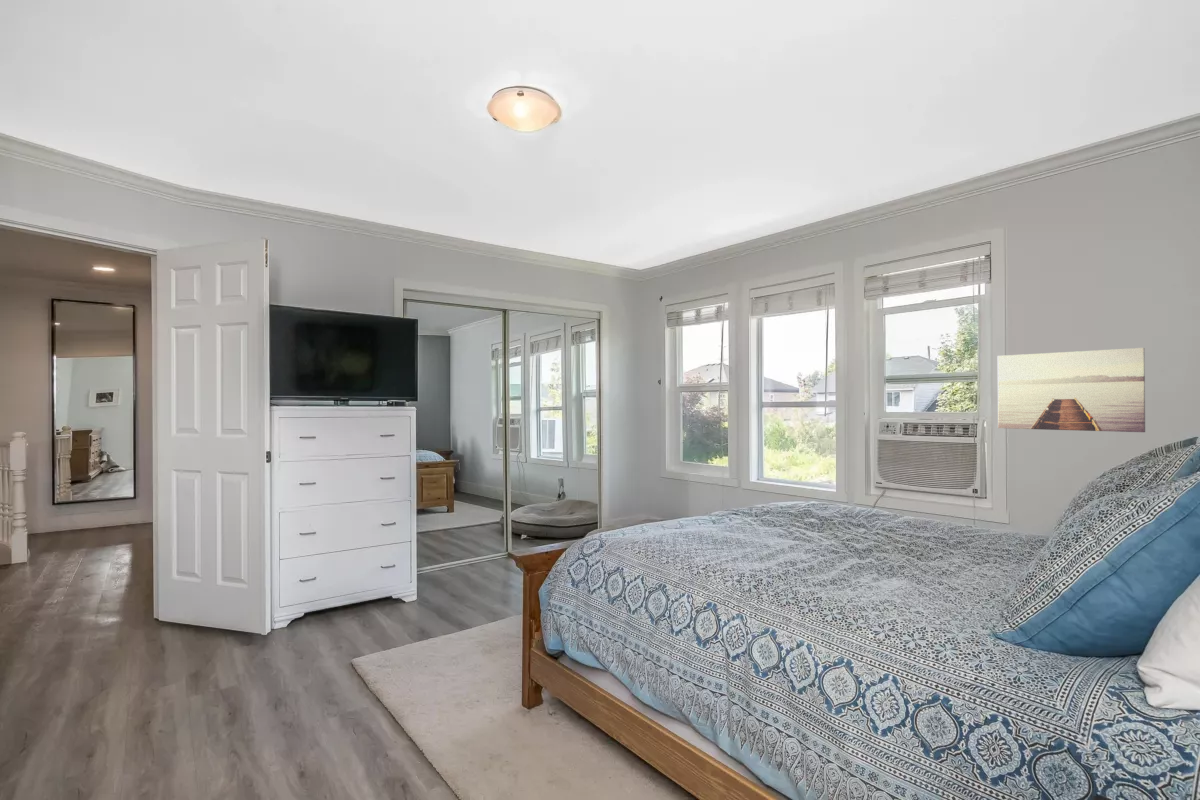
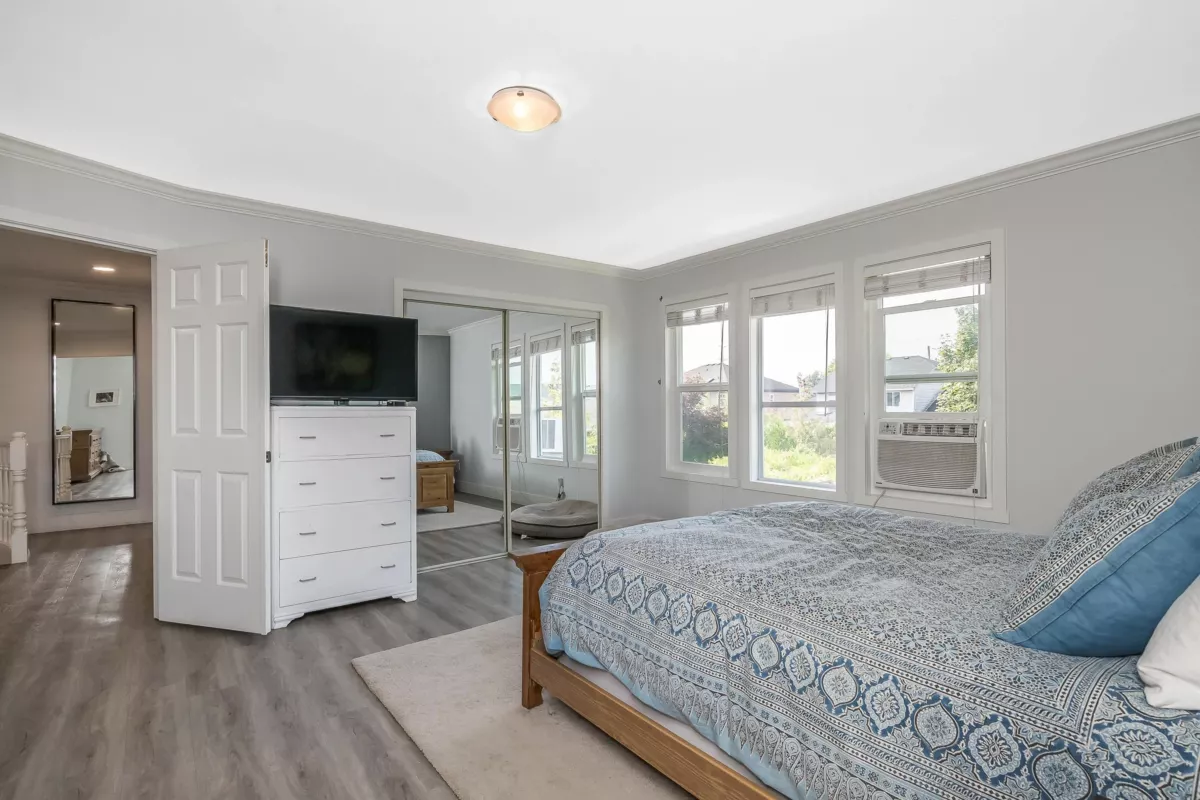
- wall art (1065, 391)
